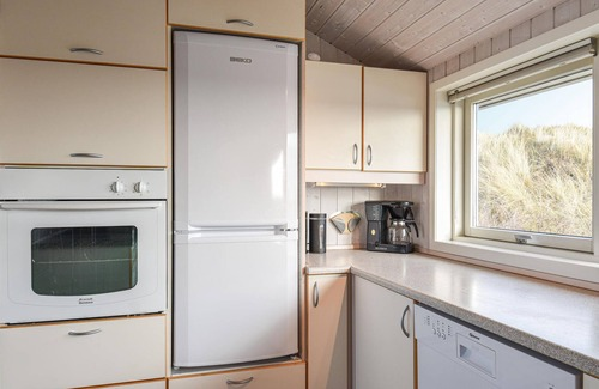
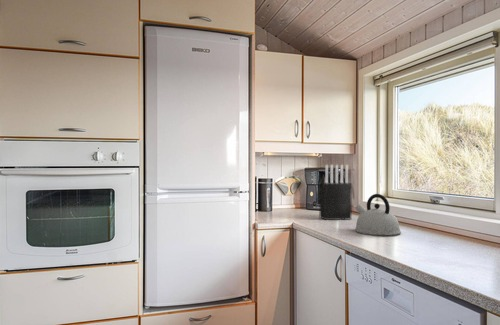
+ kettle (375, 212)
+ knife block (334, 191)
